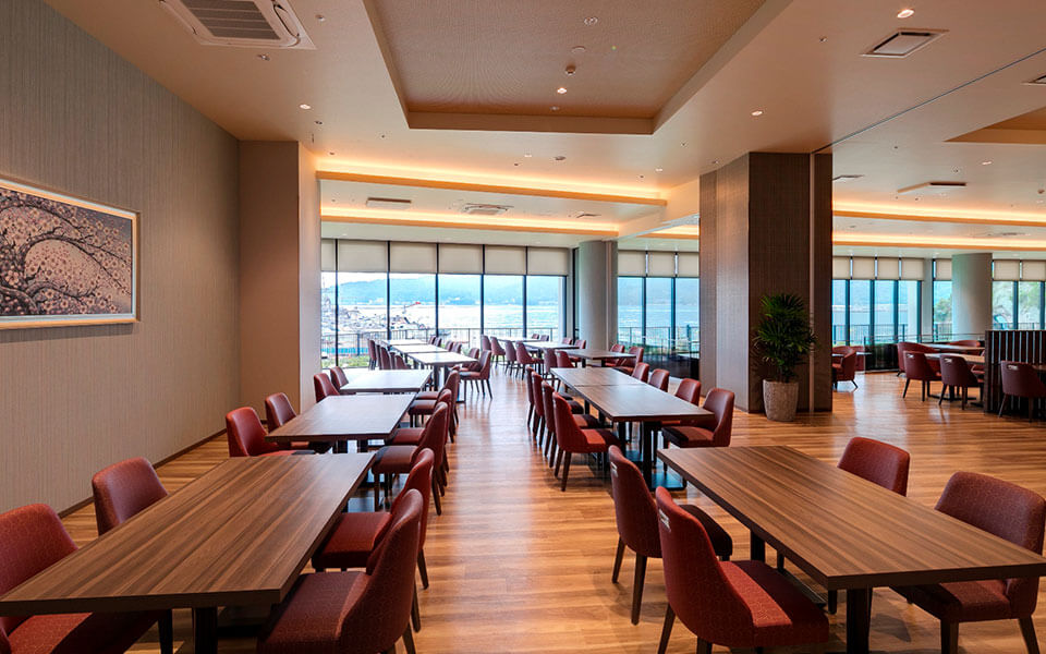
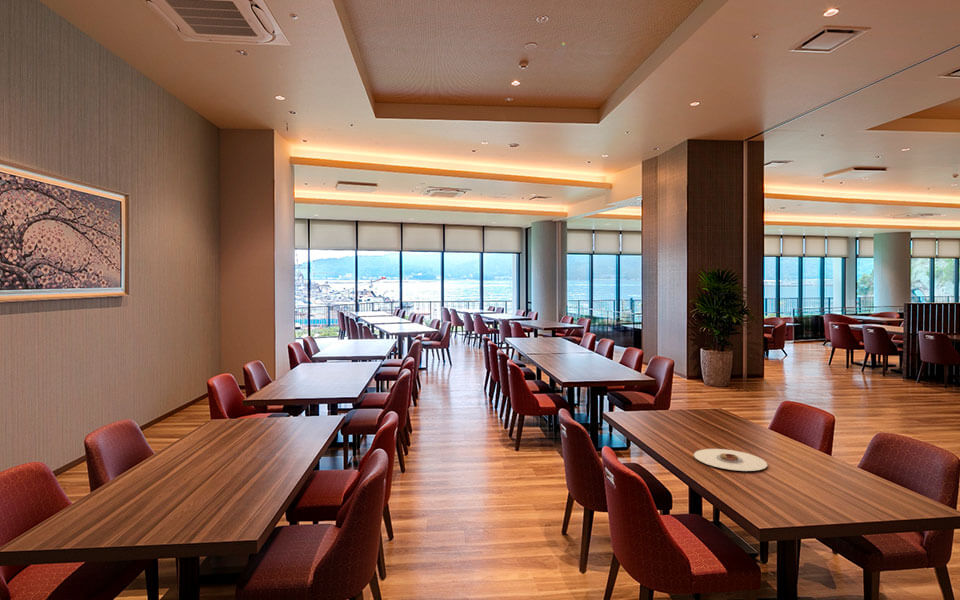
+ plate (729, 457)
